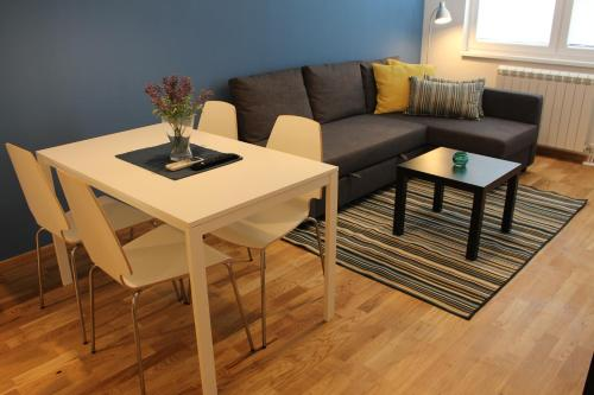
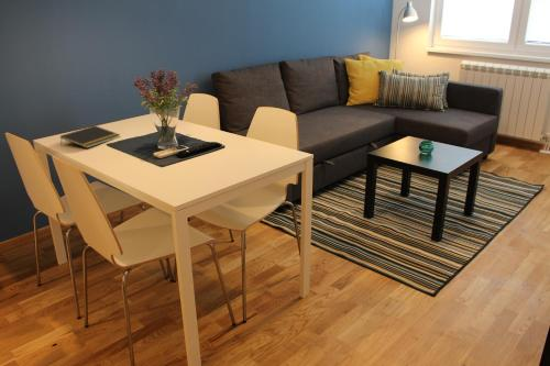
+ notepad (90, 136)
